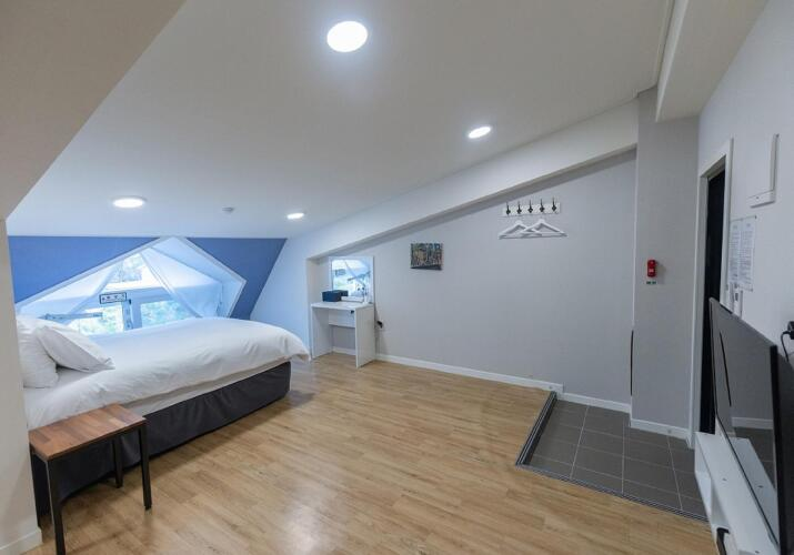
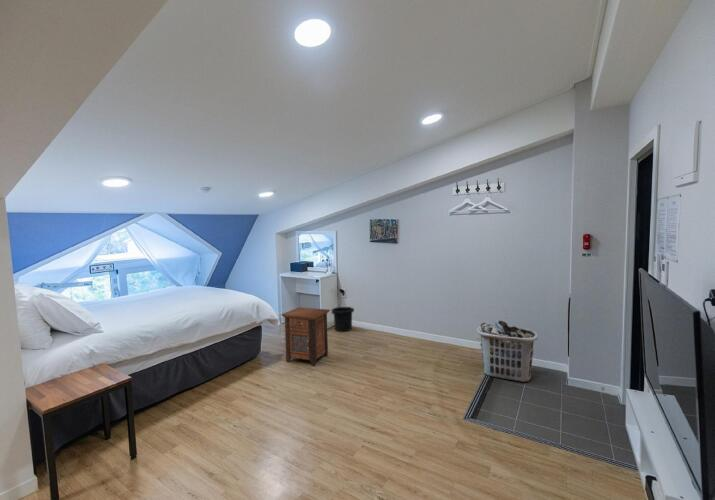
+ clothes hamper (506, 348)
+ trash can (343, 319)
+ nightstand (306, 335)
